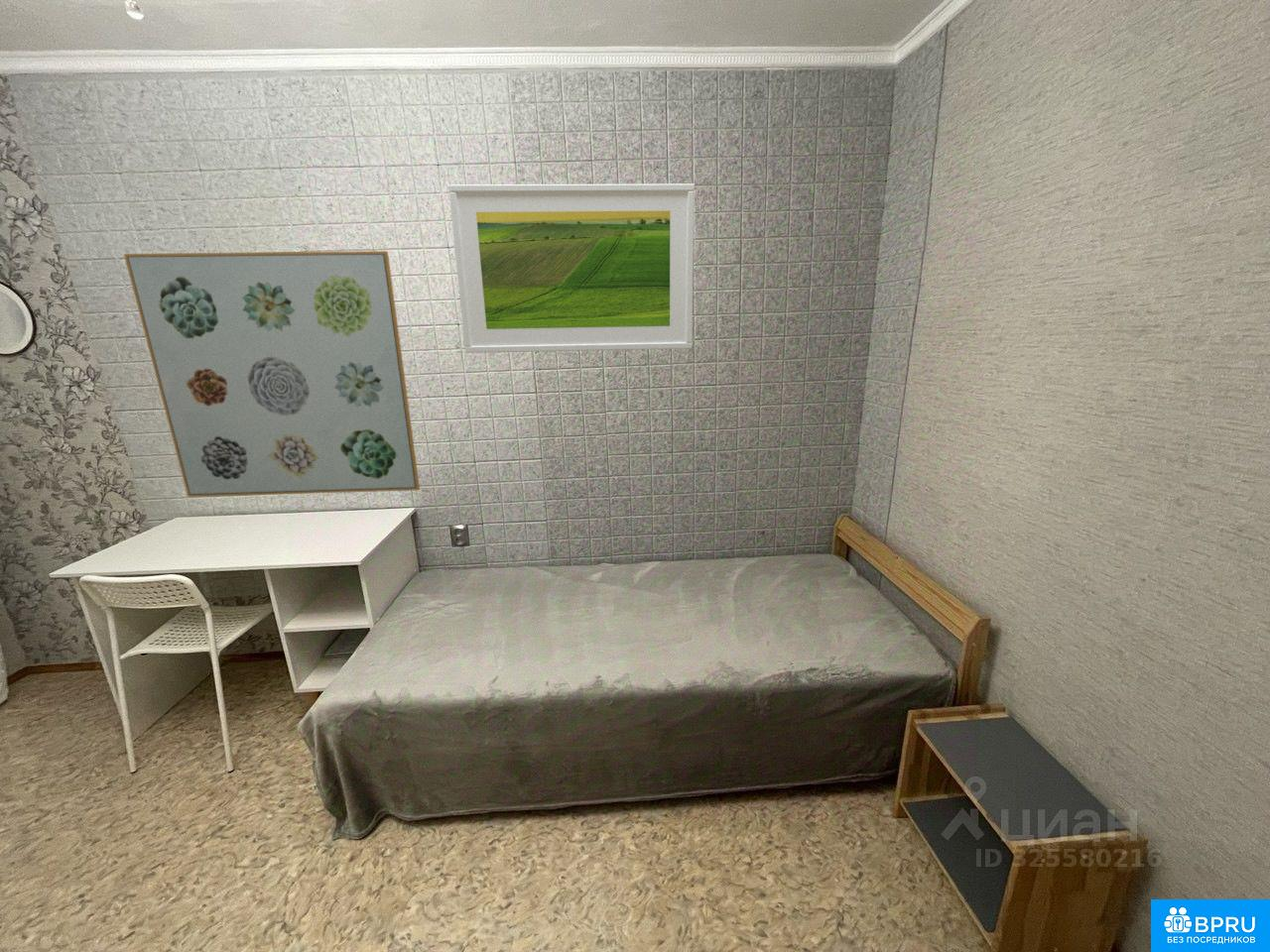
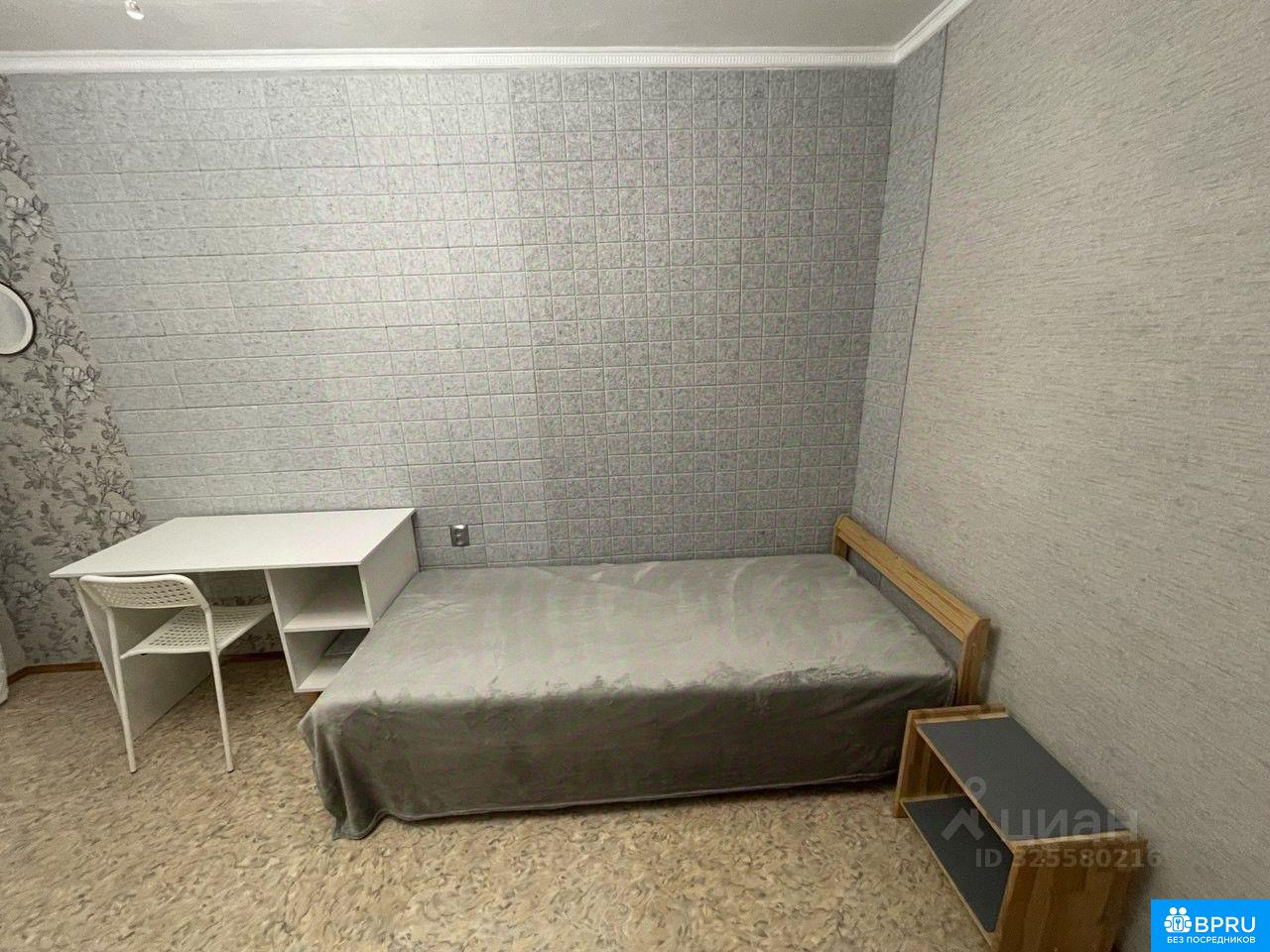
- wall art (283, 380)
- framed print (576, 271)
